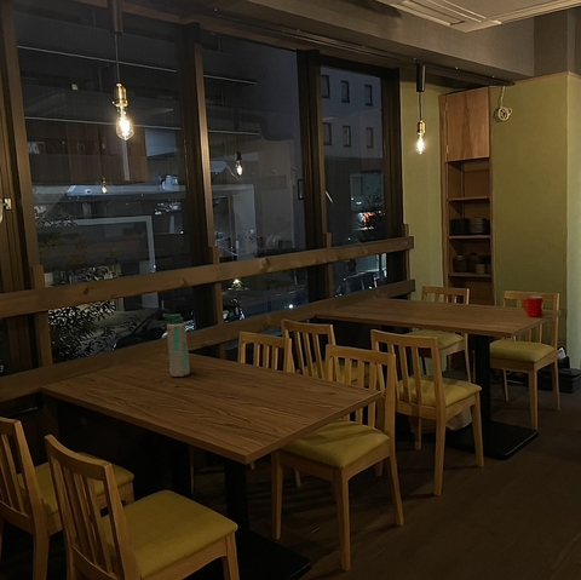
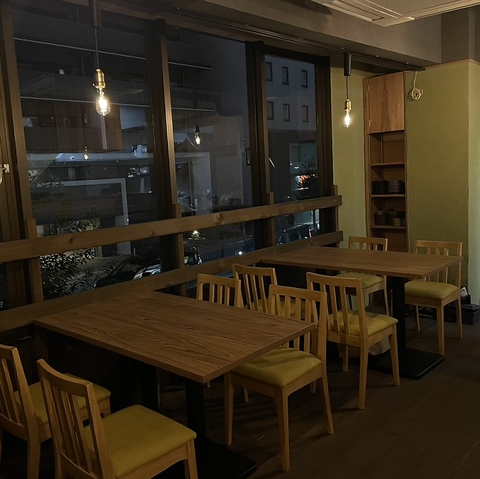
- cup (531, 305)
- water bottle (176, 344)
